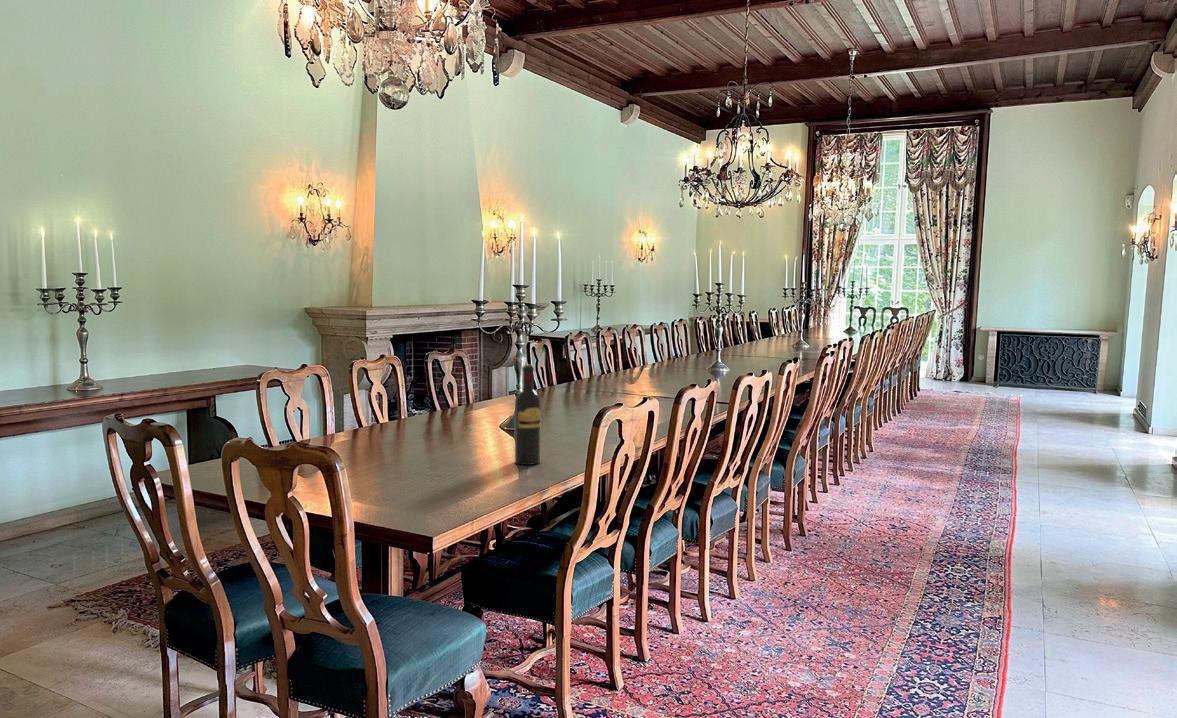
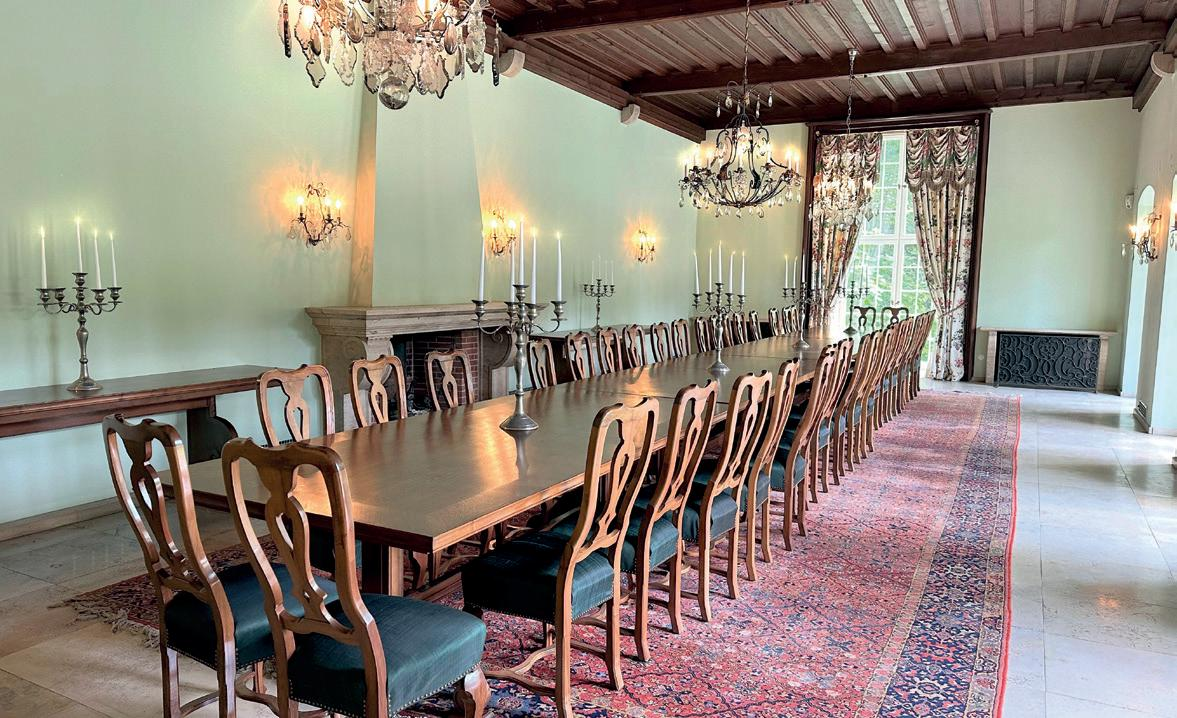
- wine bottle (527, 413)
